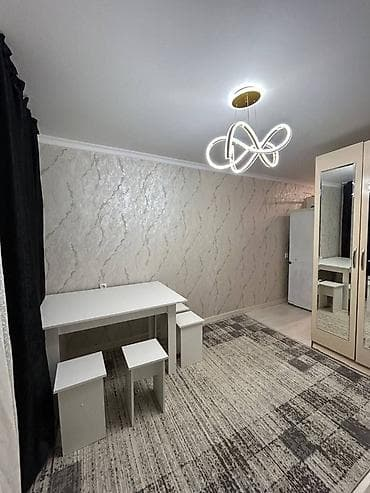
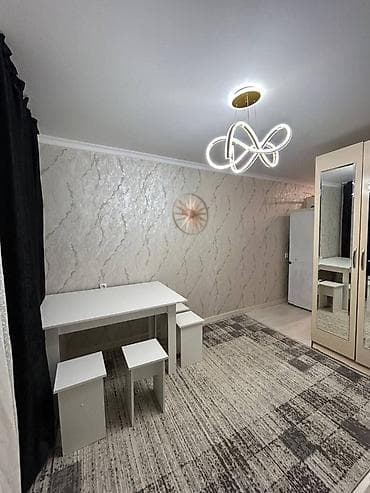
+ wall art (191, 214)
